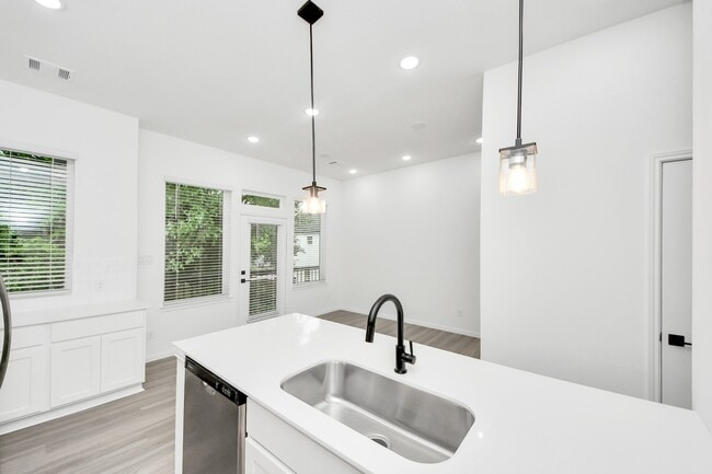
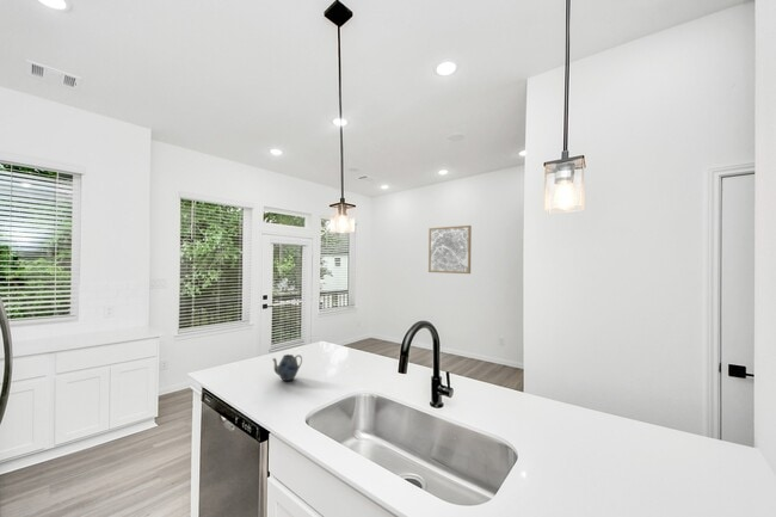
+ teapot (287, 367)
+ wall art (449, 250)
